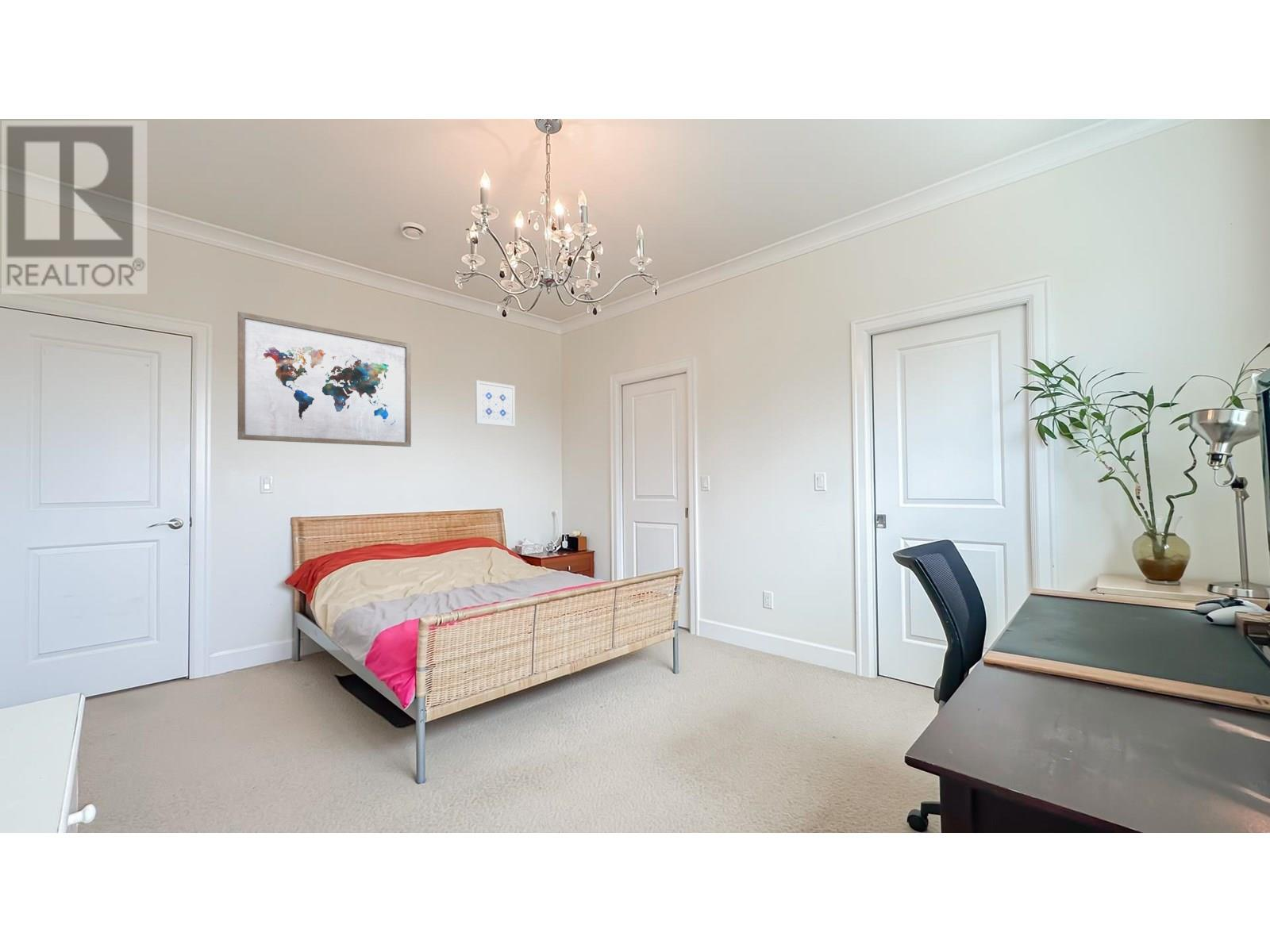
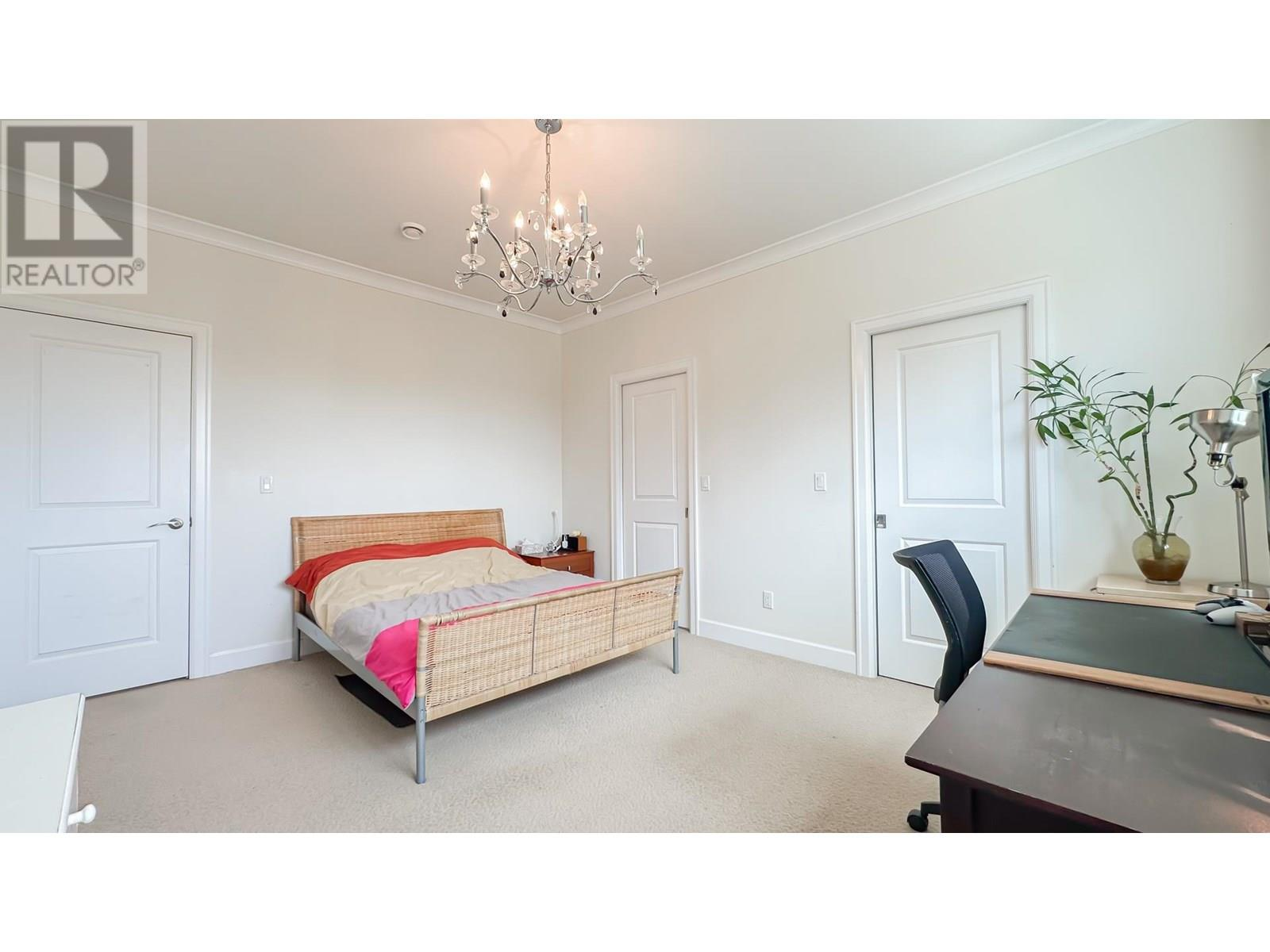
- wall art (333, 386)
- wall art (495, 404)
